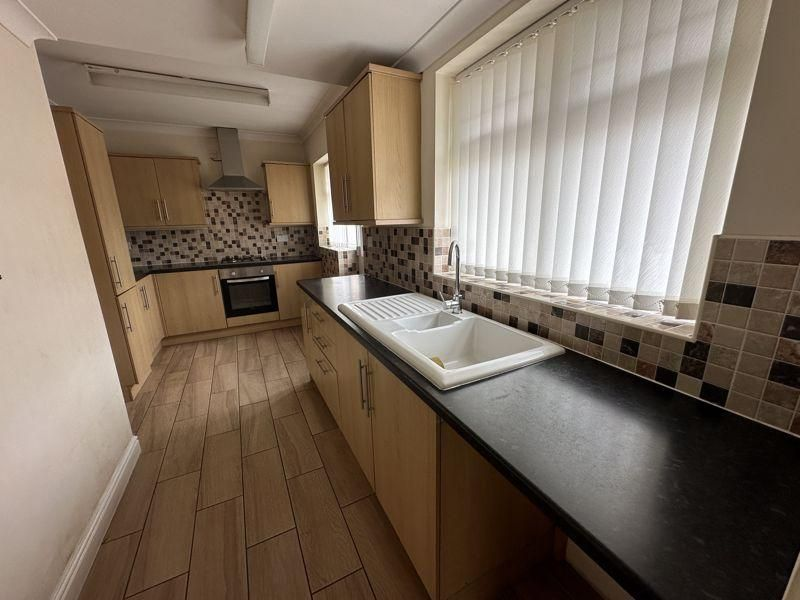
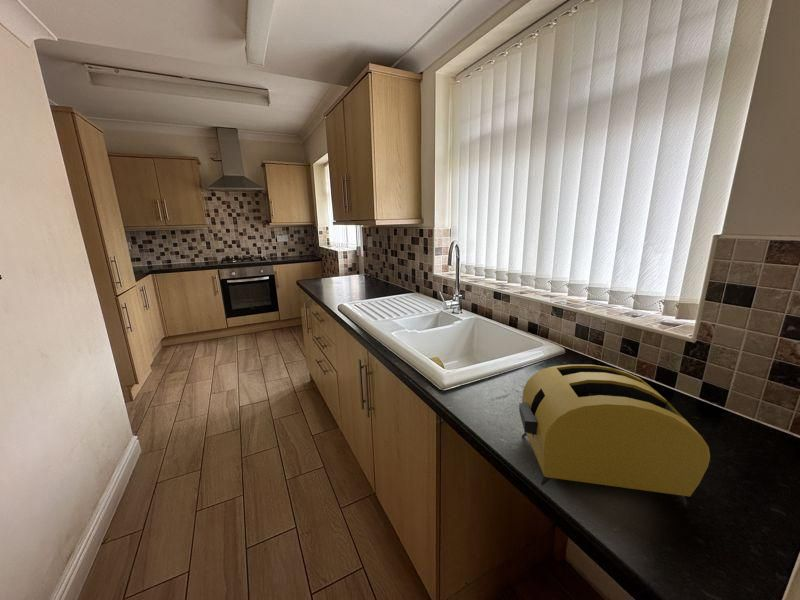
+ toaster (597, 421)
